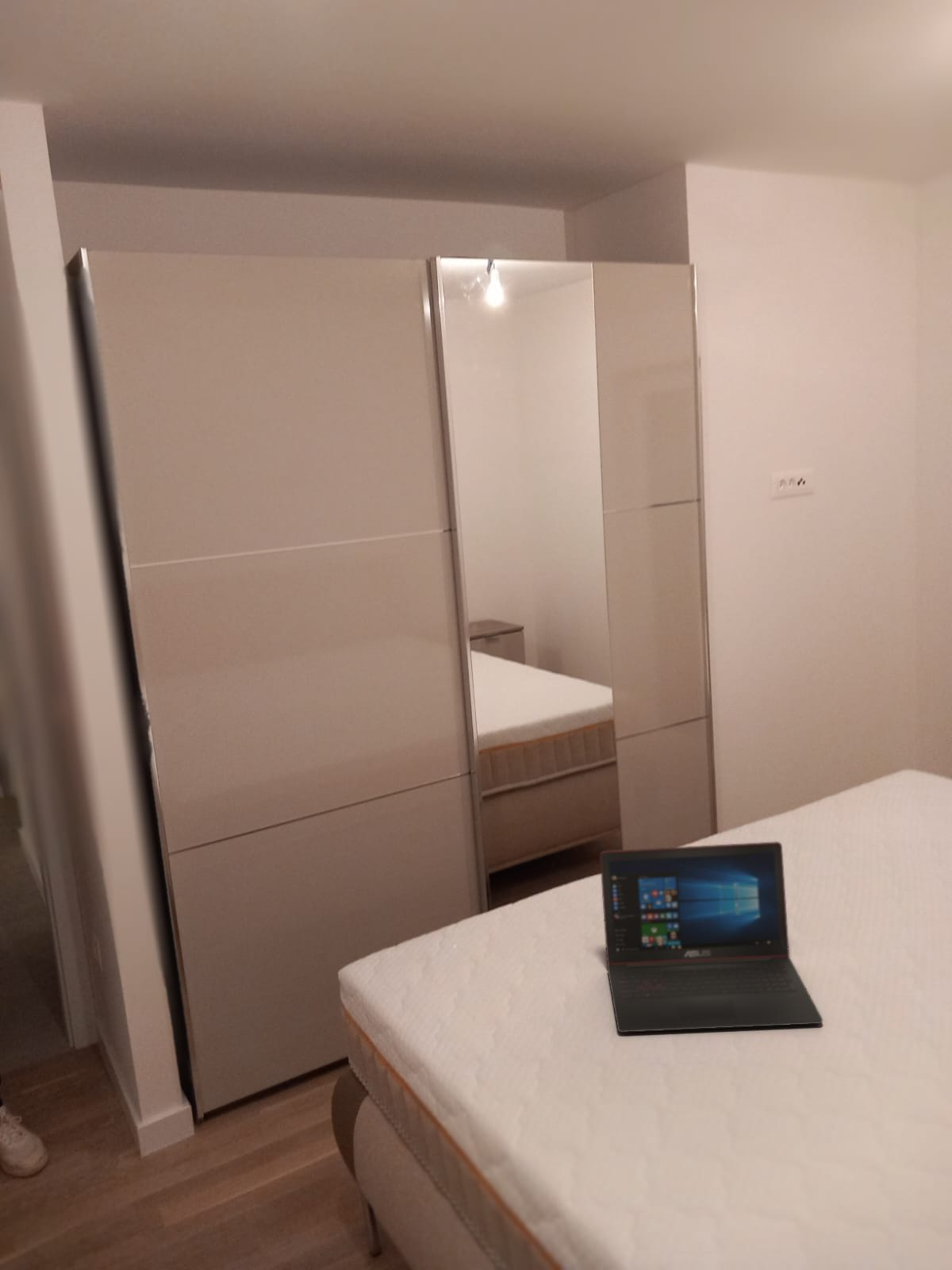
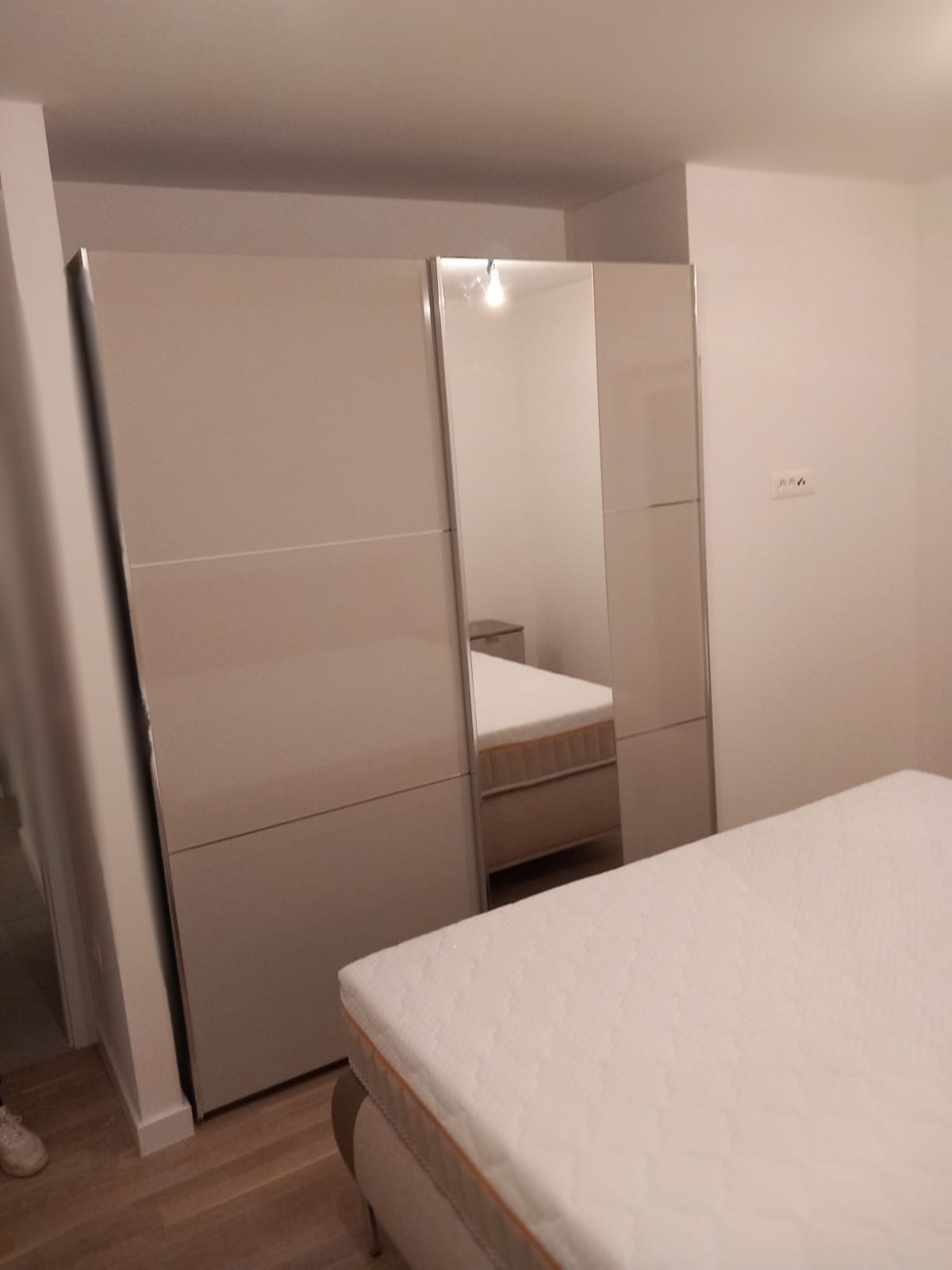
- laptop (704, 933)
